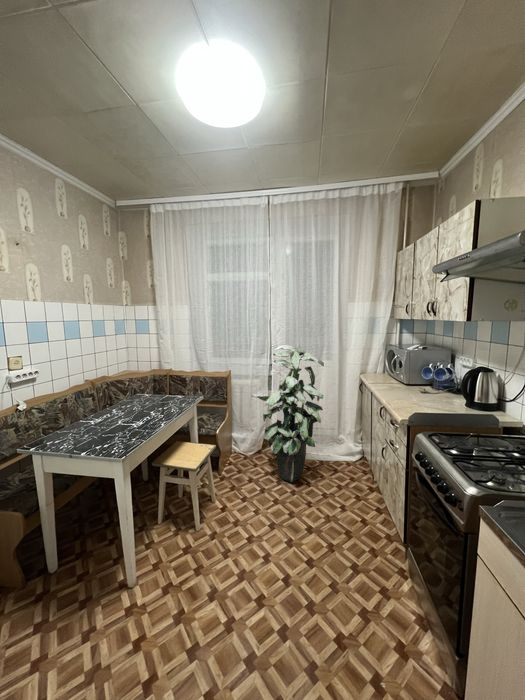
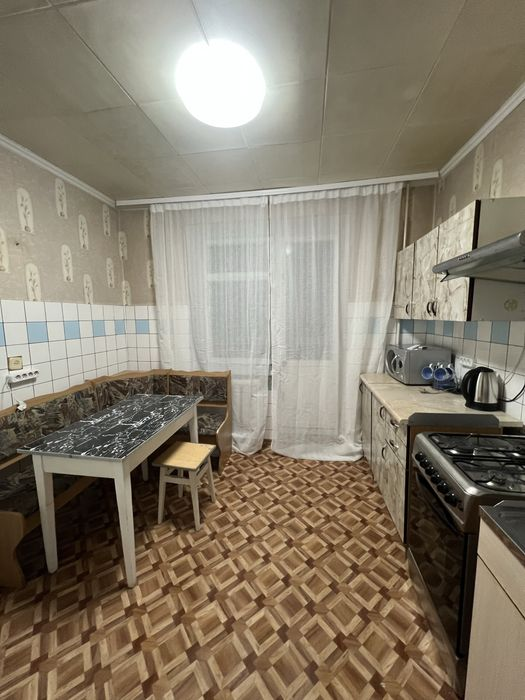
- indoor plant (290, 411)
